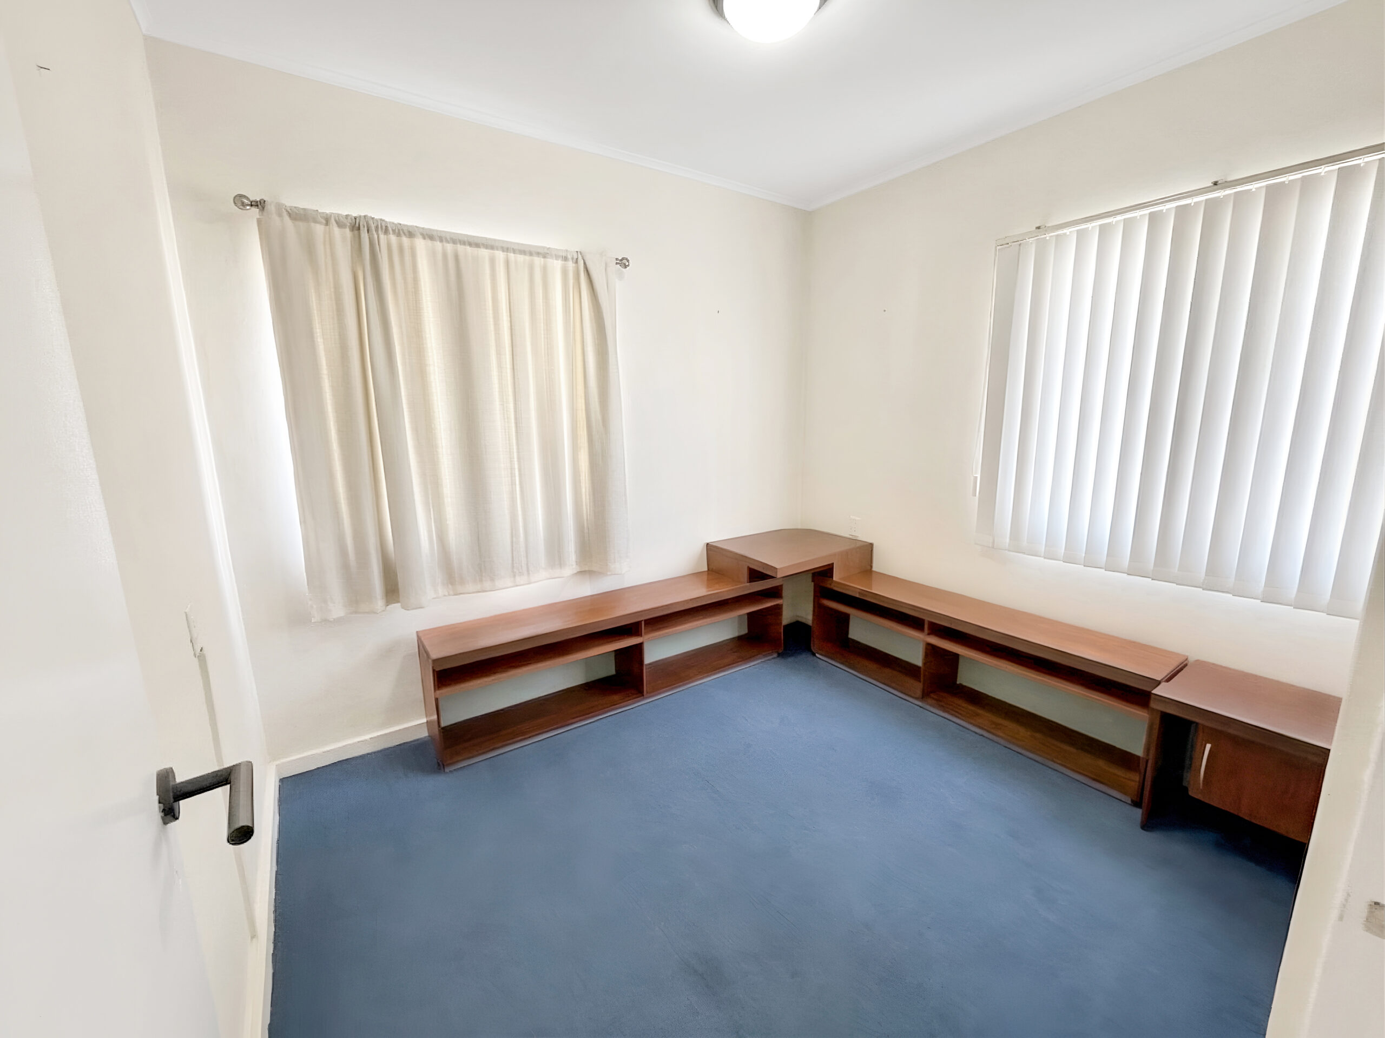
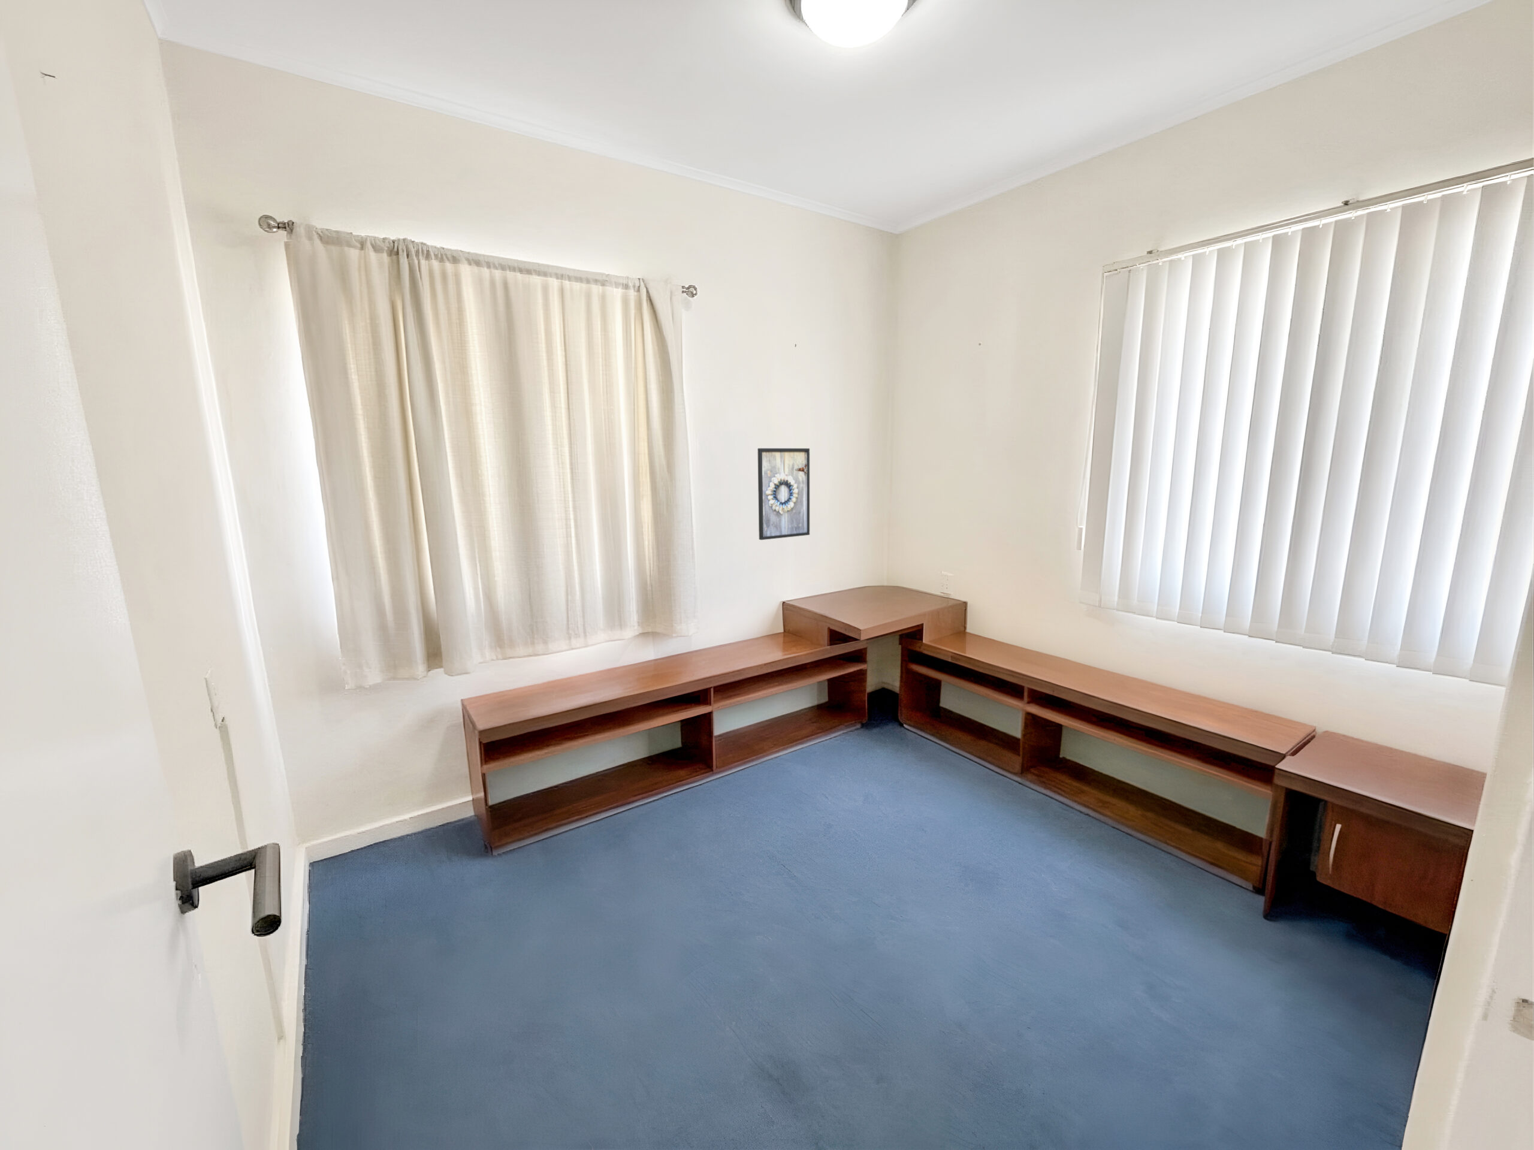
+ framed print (784, 493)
